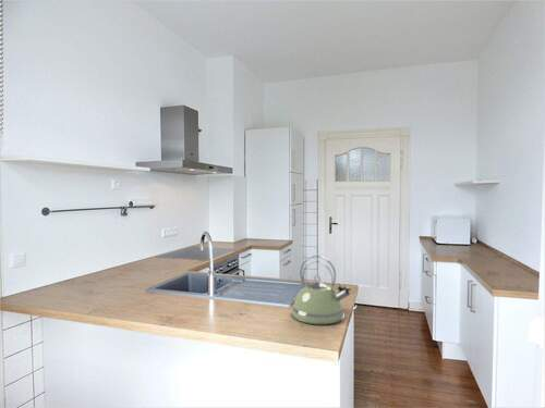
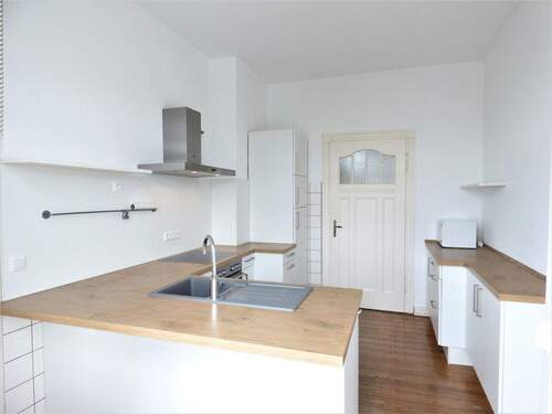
- kettle (320, 285)
